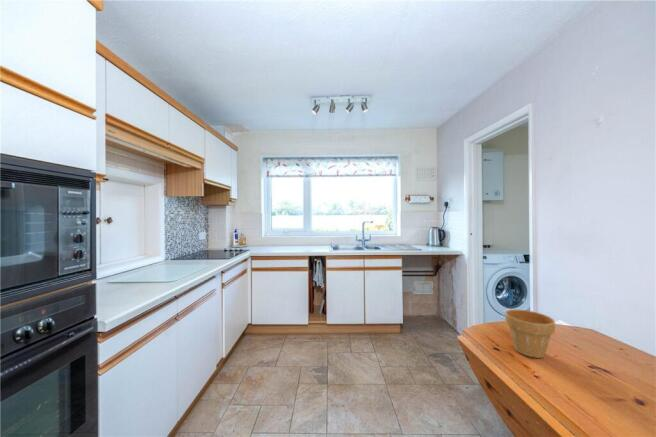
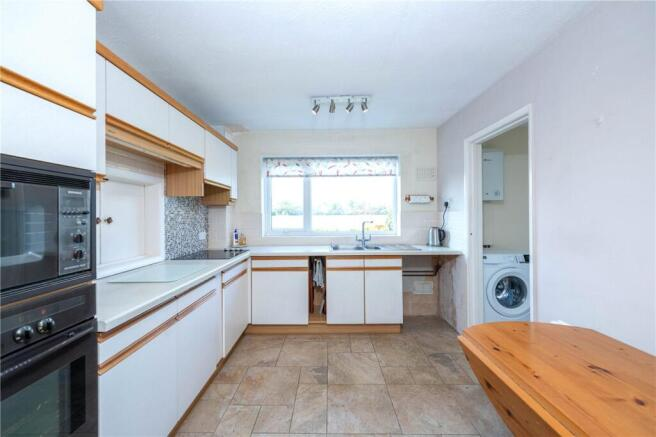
- flower pot (529, 333)
